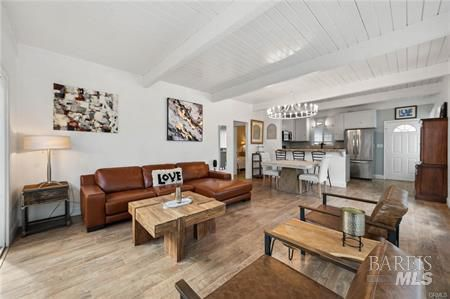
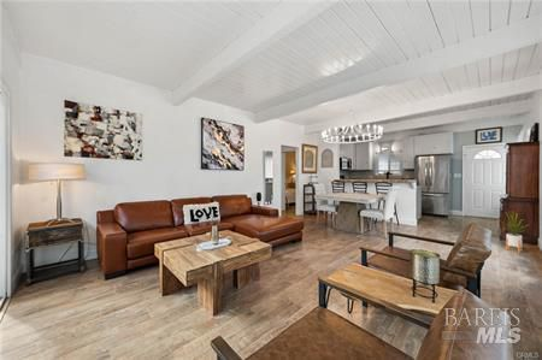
+ house plant (514, 230)
